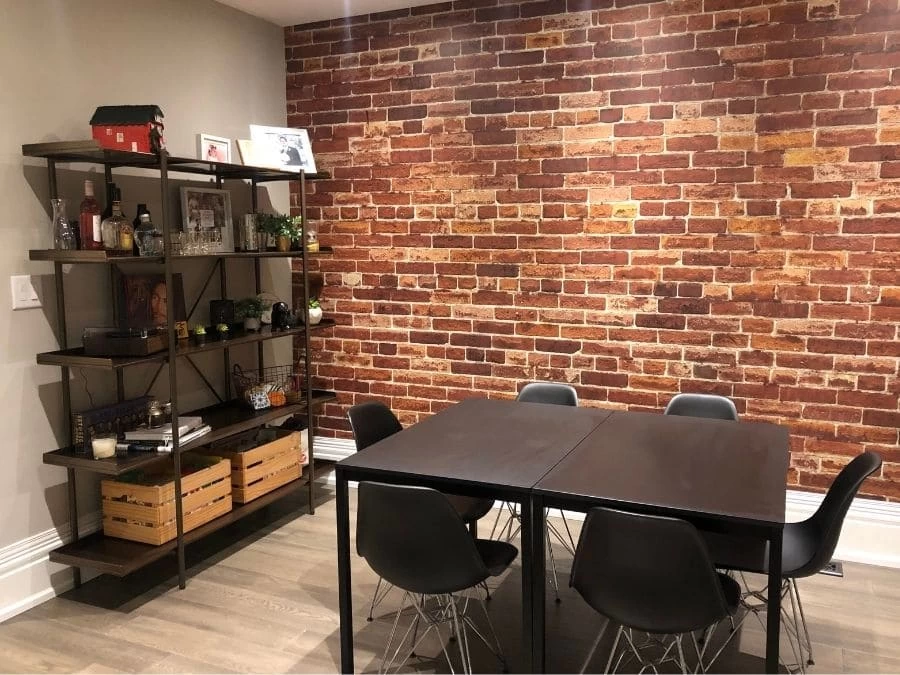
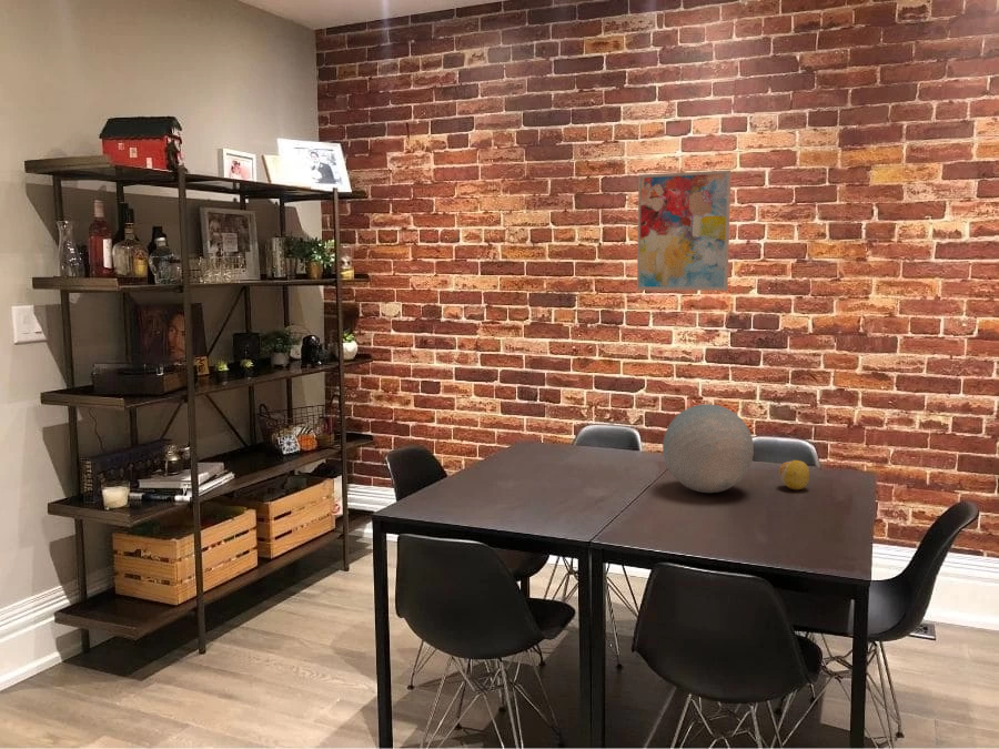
+ fruit (794, 474)
+ decorative orb (707, 448)
+ wall art (683, 232)
